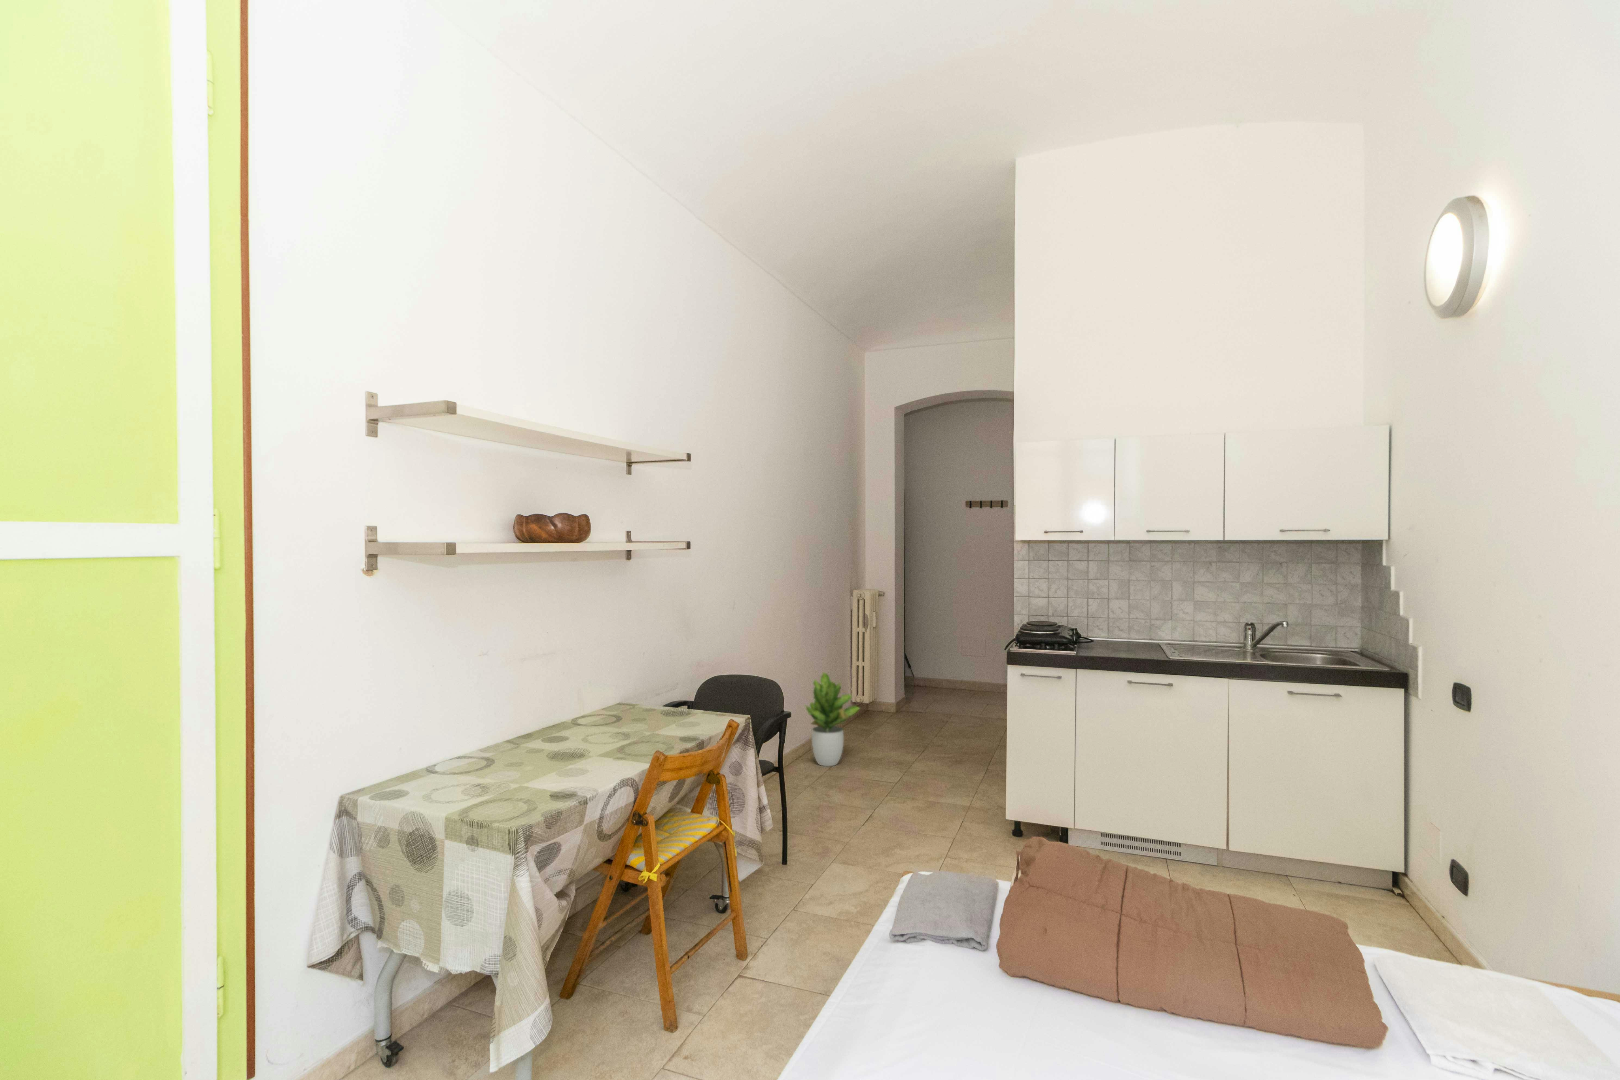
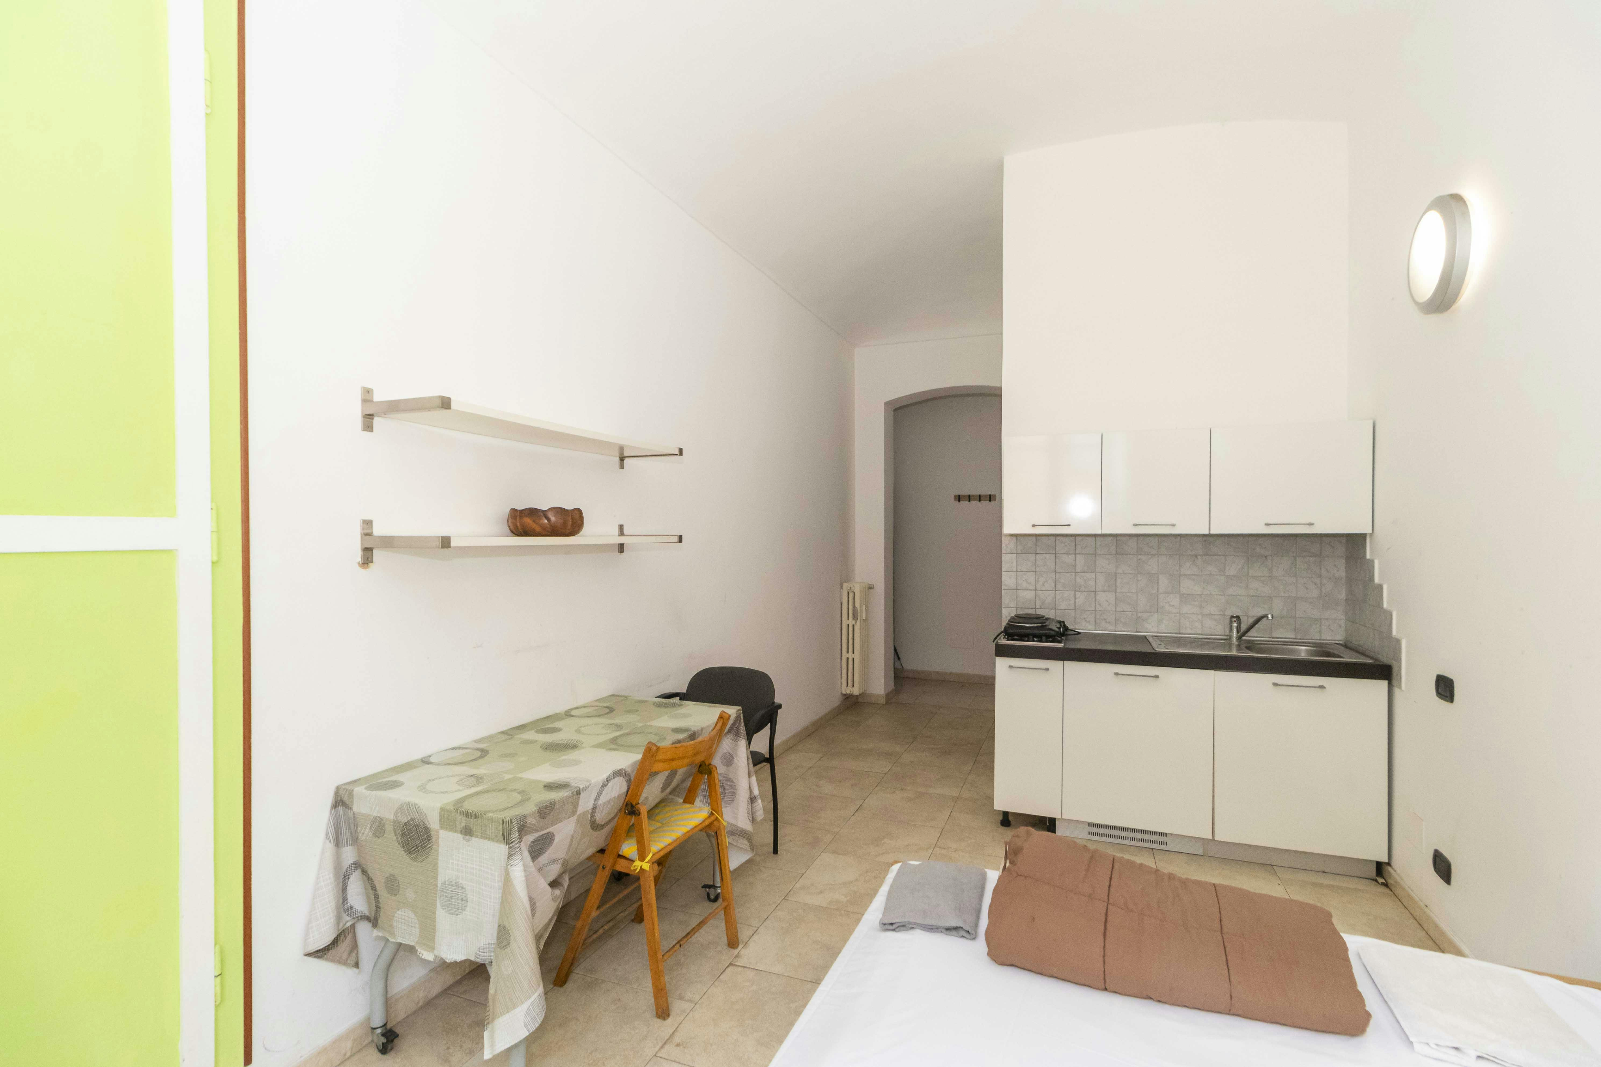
- potted plant (828, 718)
